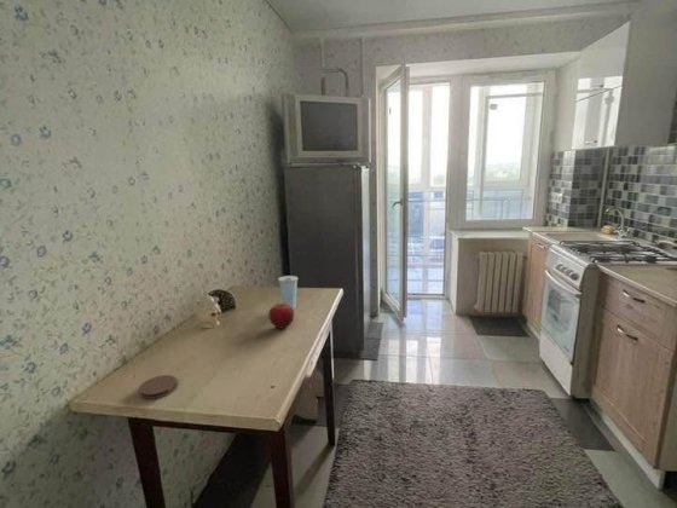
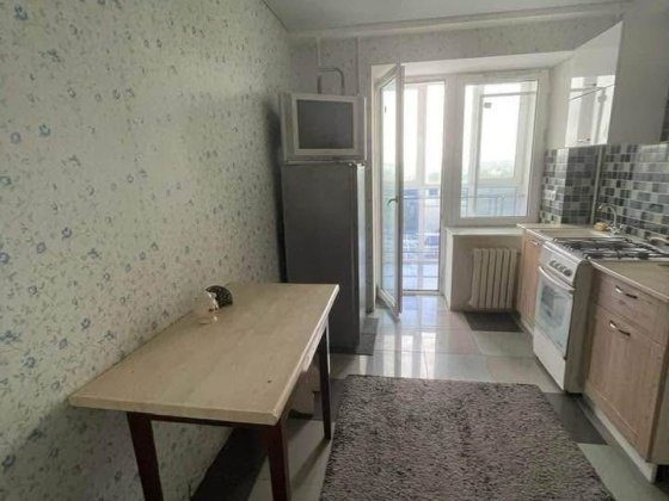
- cup (288, 291)
- coaster (158, 386)
- fruit (280, 314)
